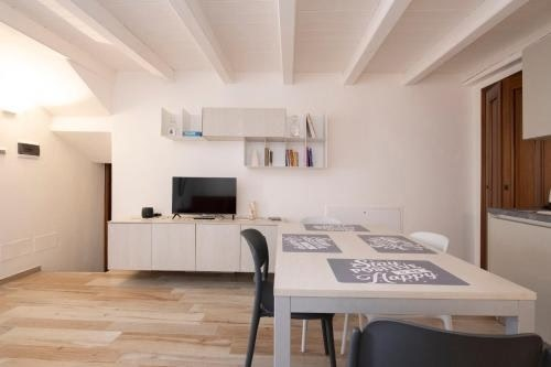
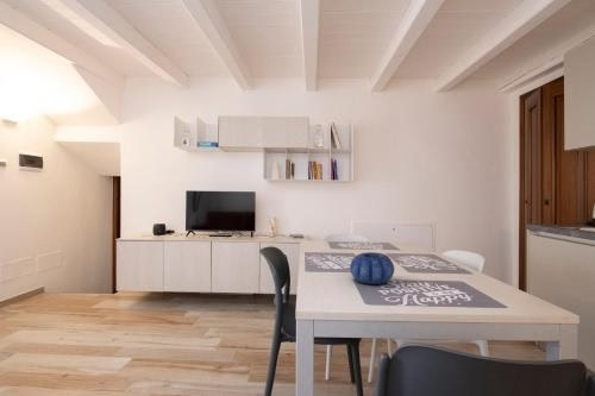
+ decorative bowl (371, 266)
